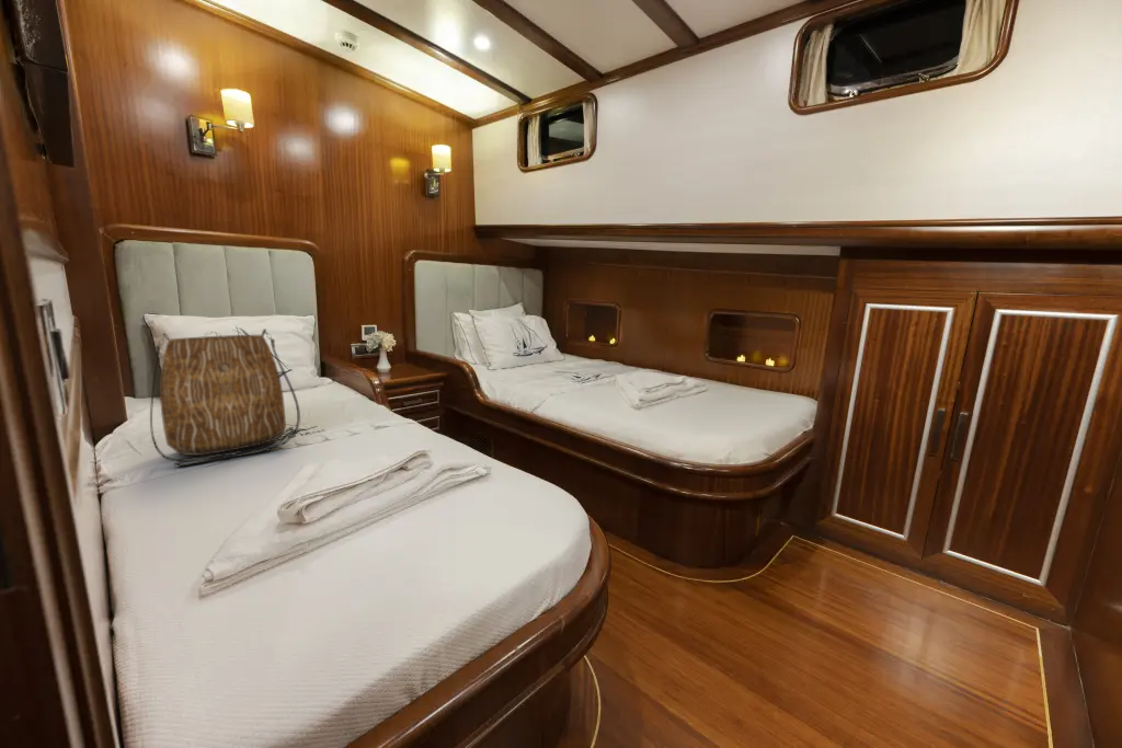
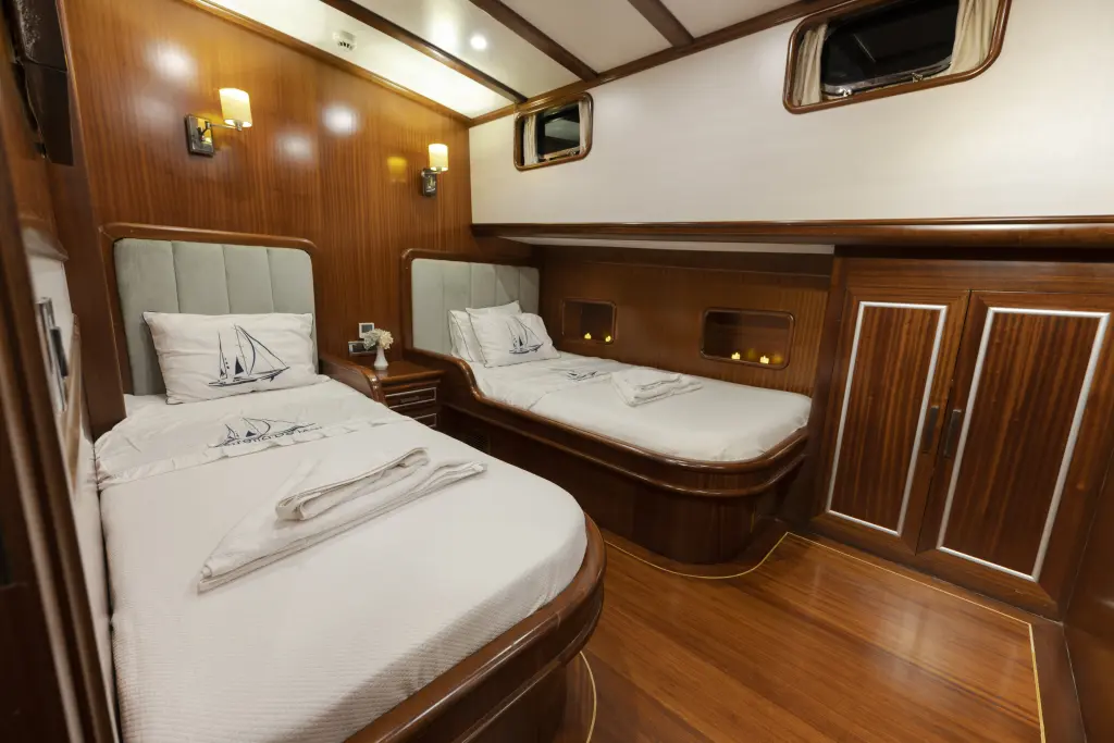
- tote bag (226, 391)
